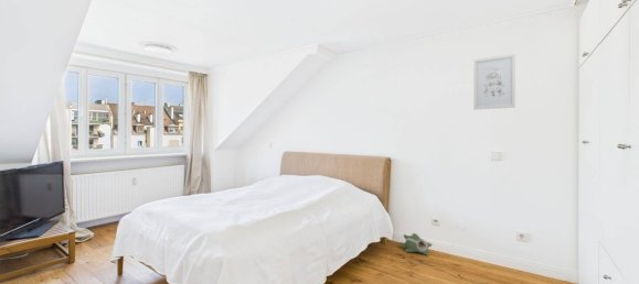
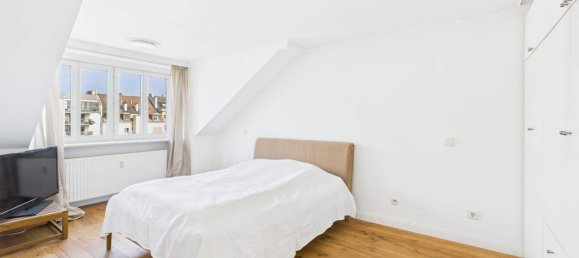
- wall art (493, 83)
- plush toy (415, 243)
